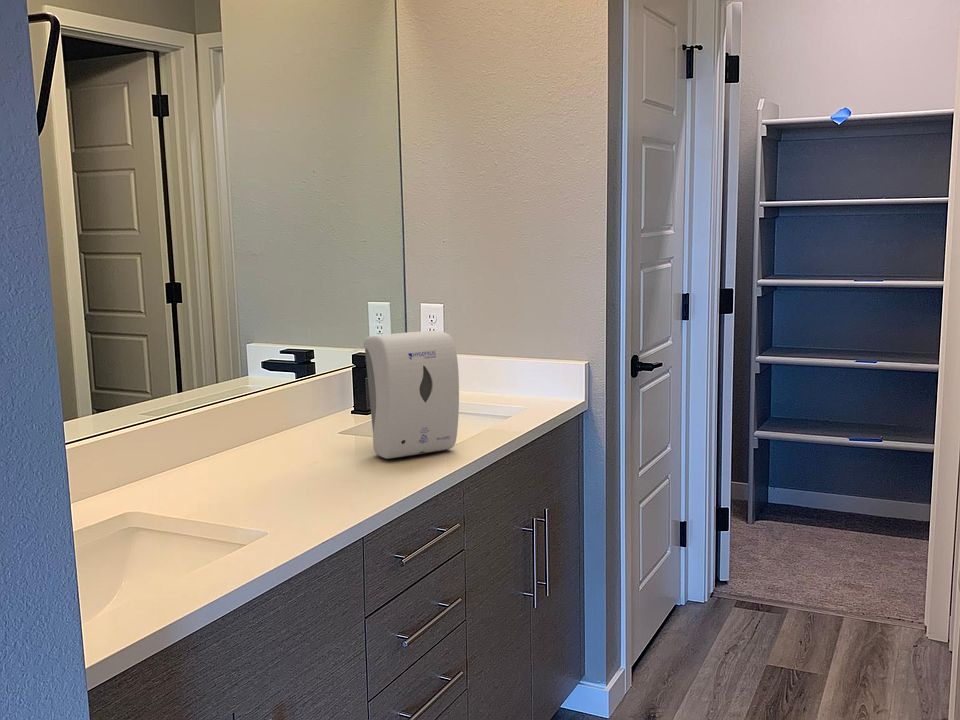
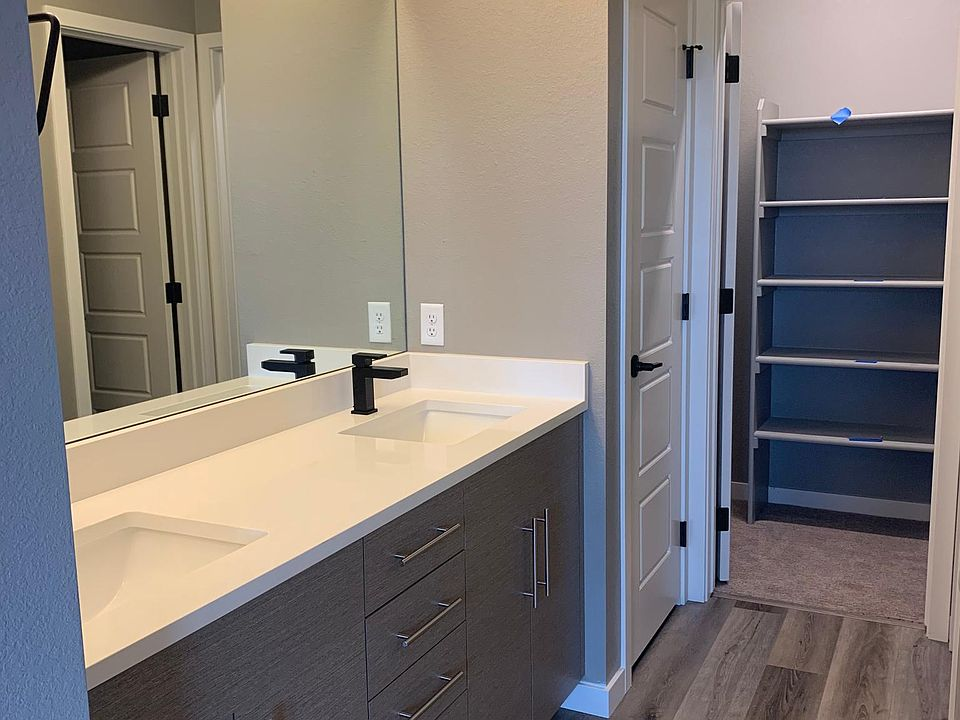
- soap dispenser (411, 393)
